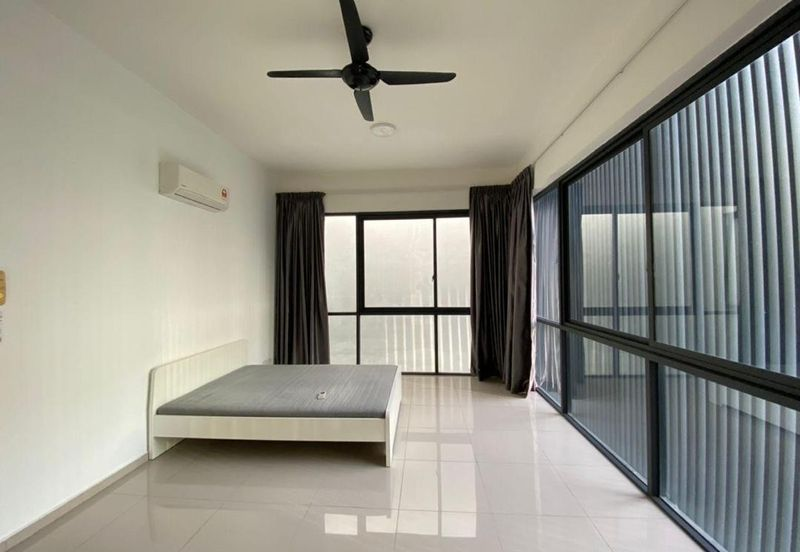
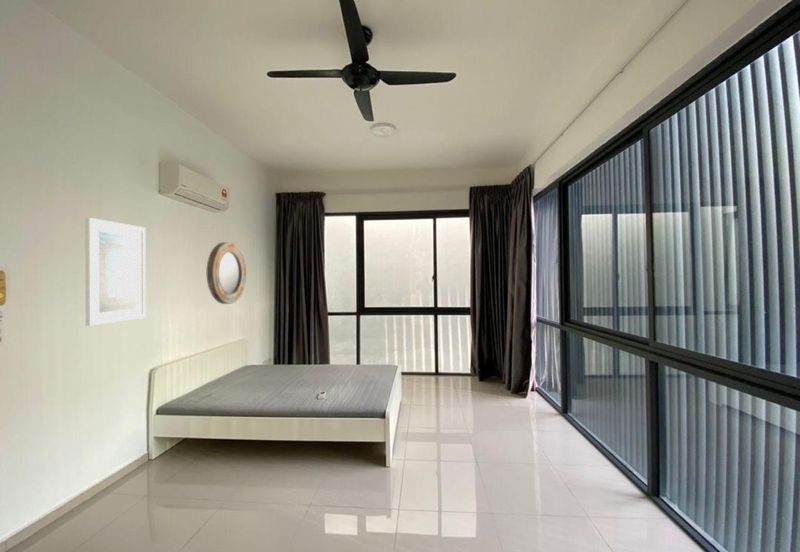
+ home mirror (228, 273)
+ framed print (118, 272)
